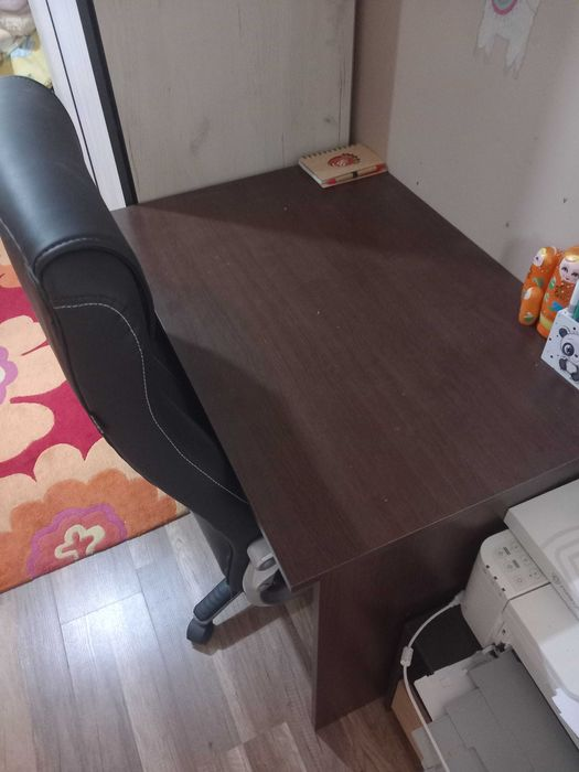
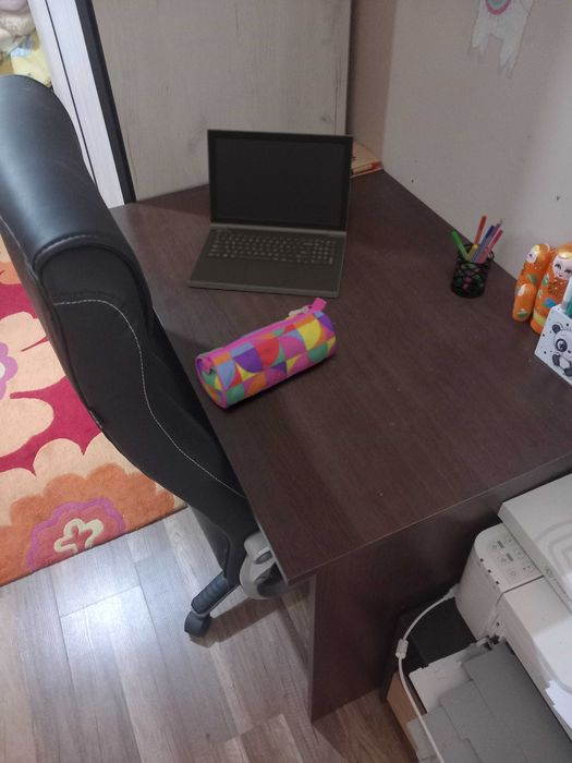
+ pencil case (268, 352)
+ pen holder (471, 255)
+ laptop computer (270, 210)
